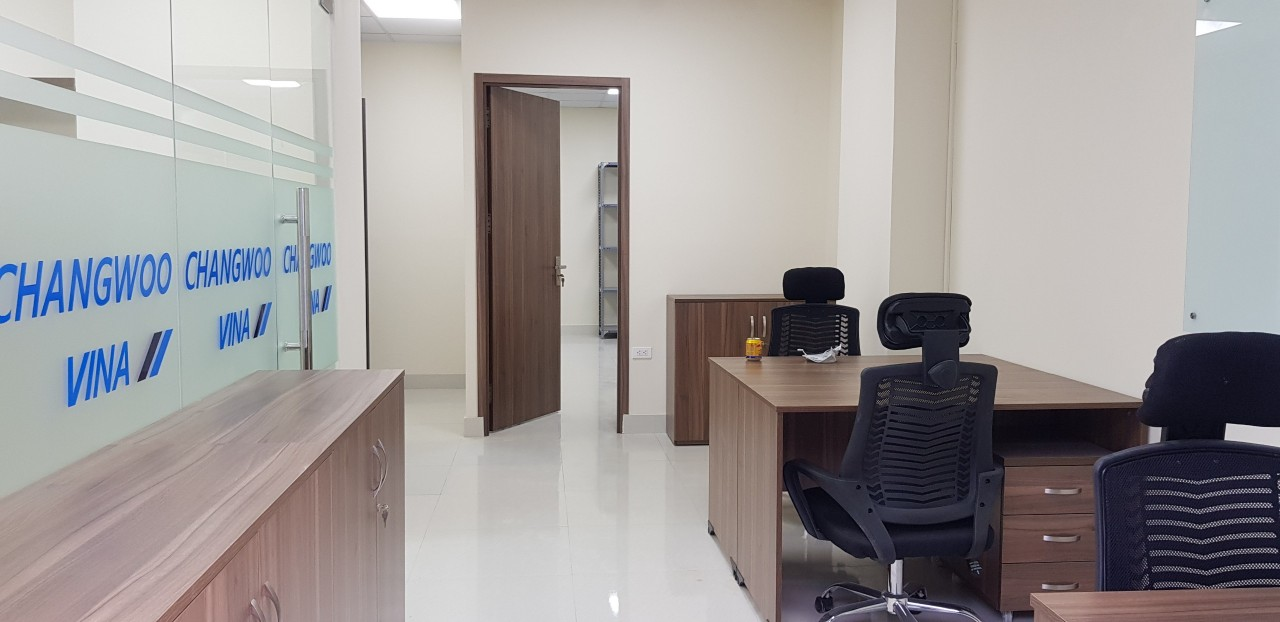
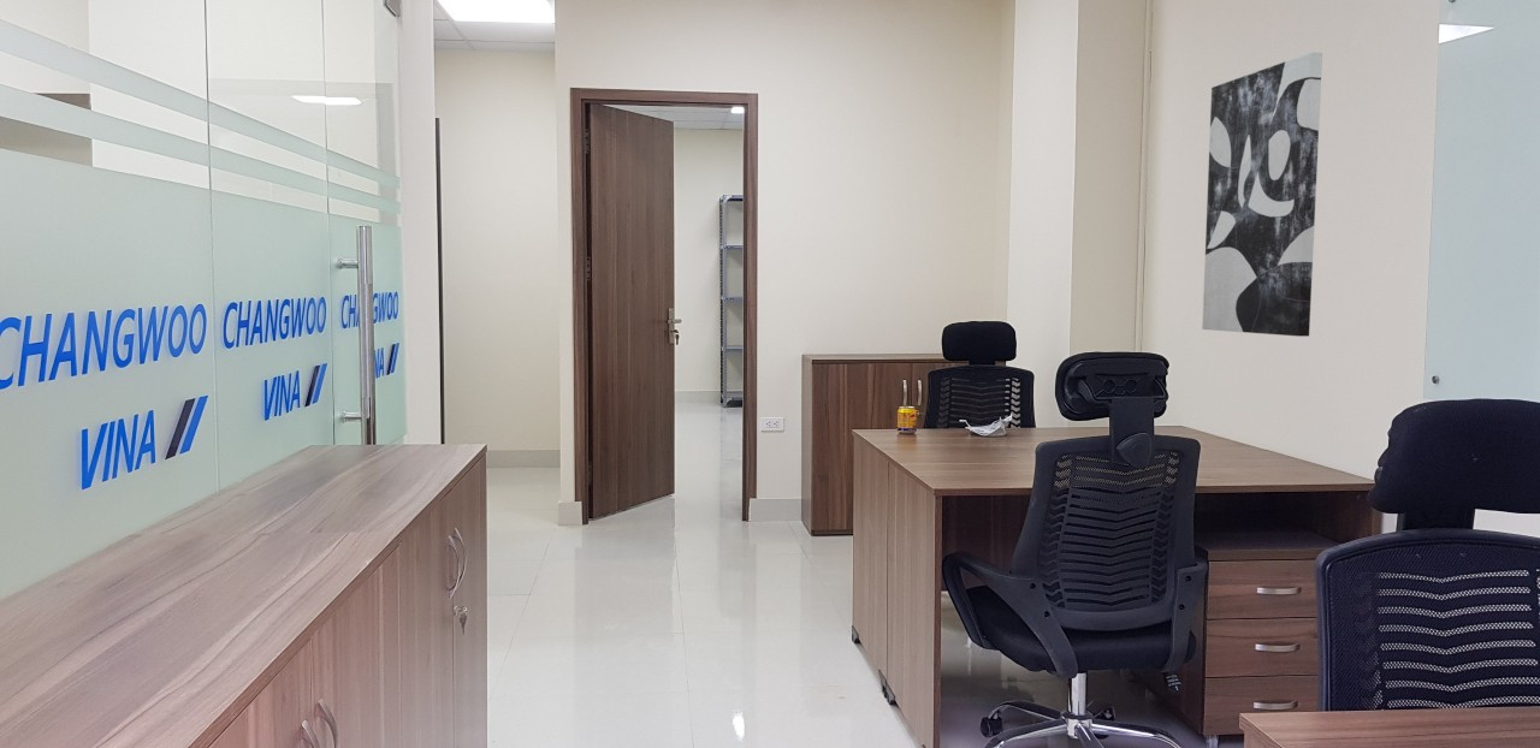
+ wall art (1257, 203)
